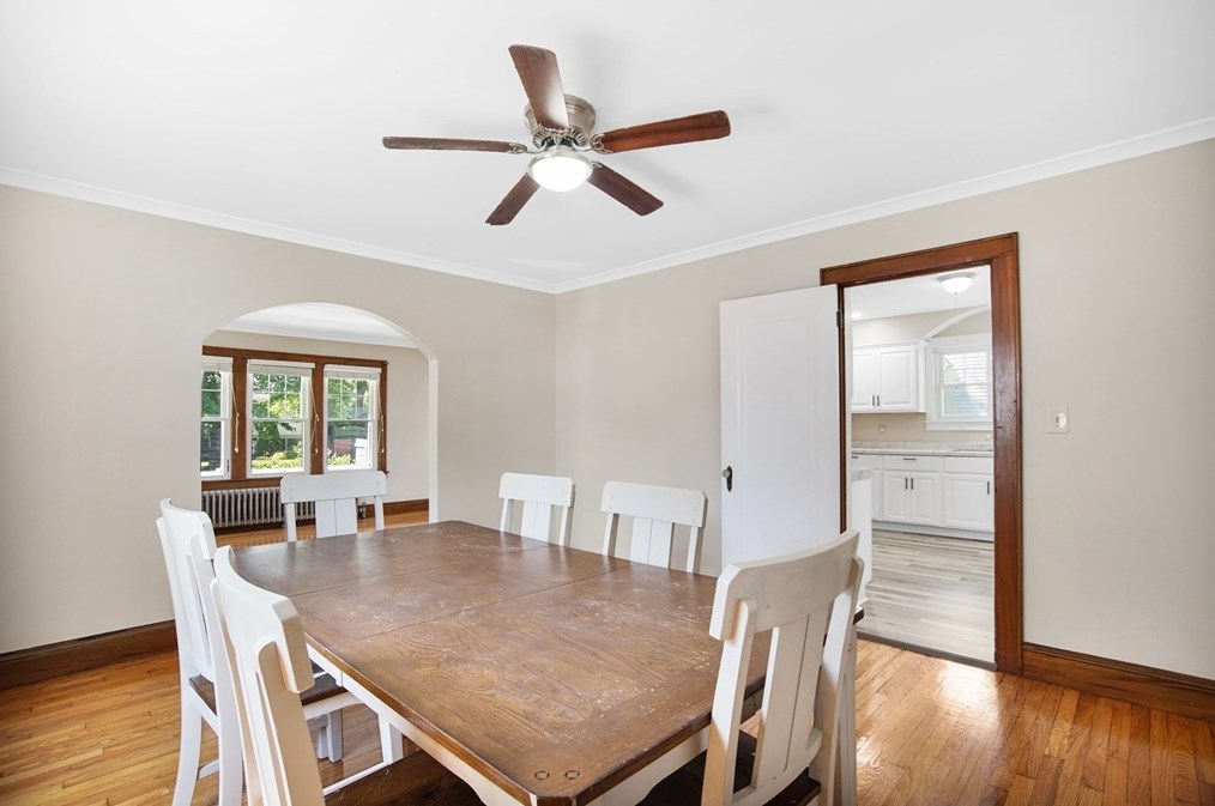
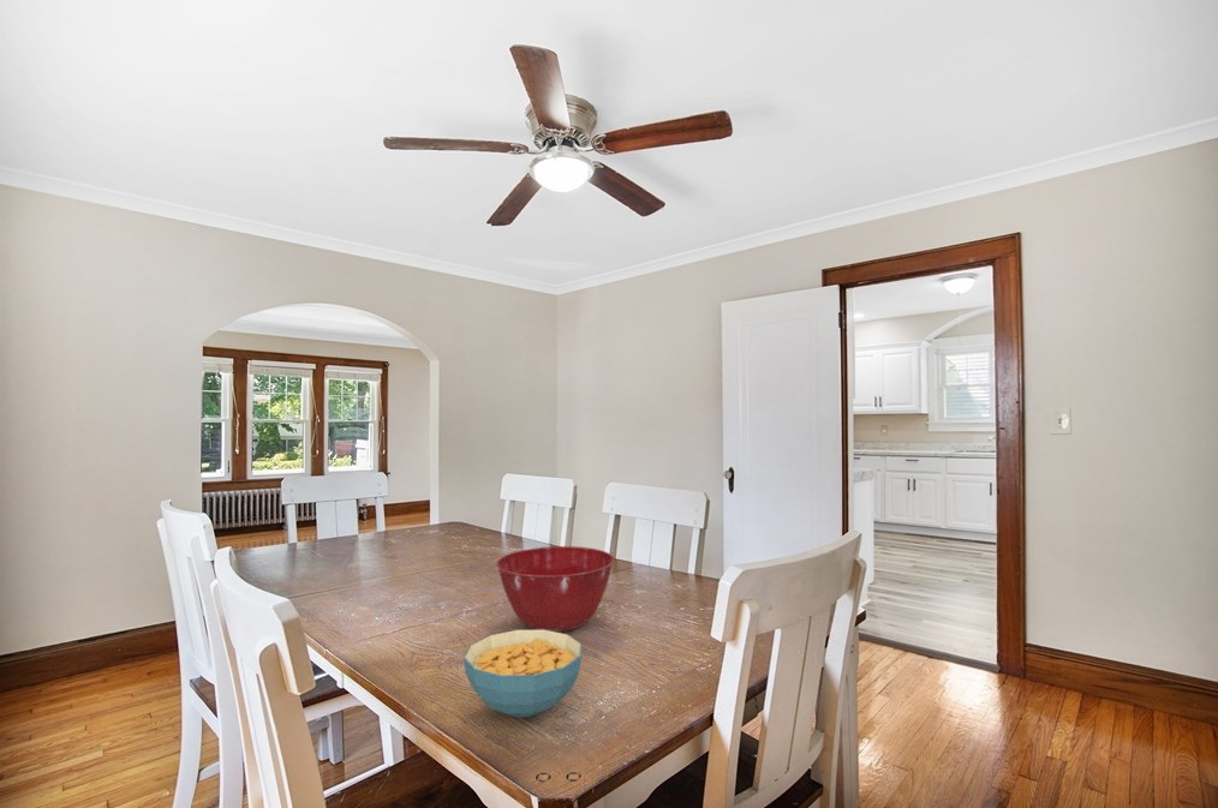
+ mixing bowl (555, 589)
+ cereal bowl (524, 678)
